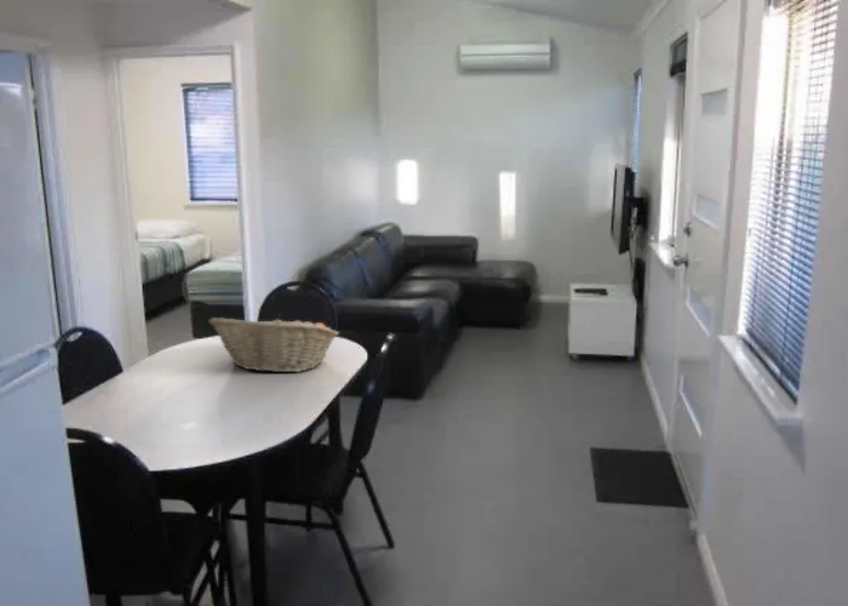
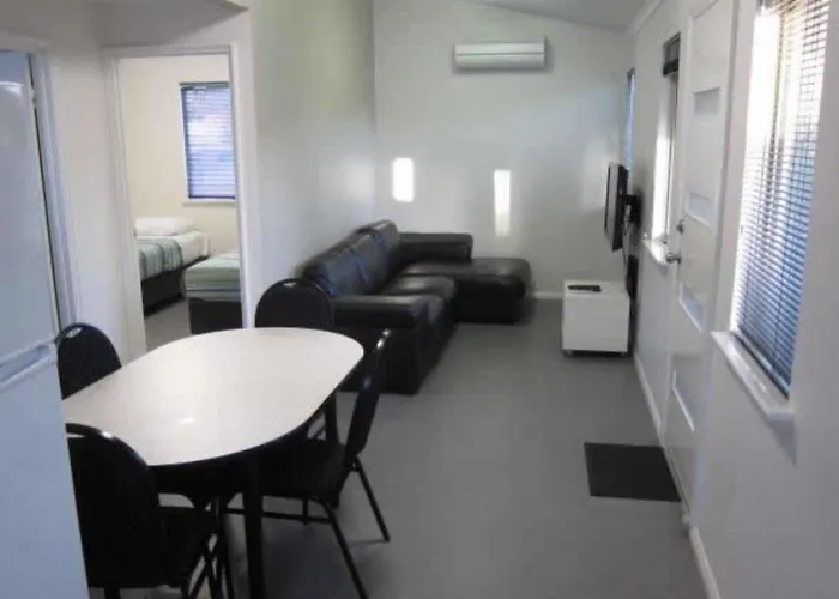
- fruit basket (274, 337)
